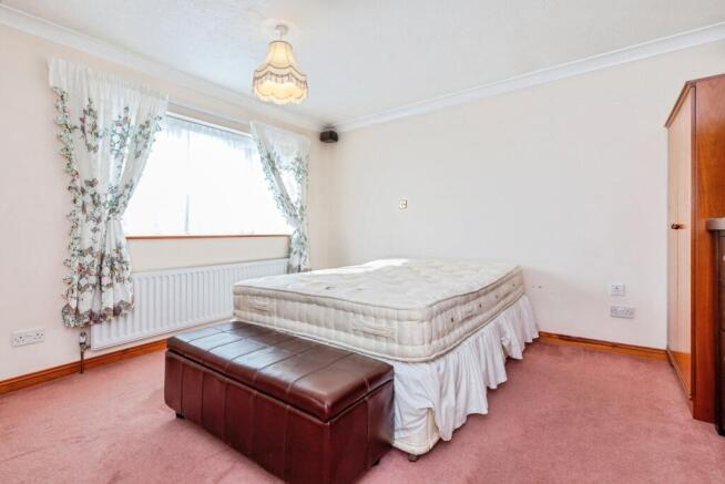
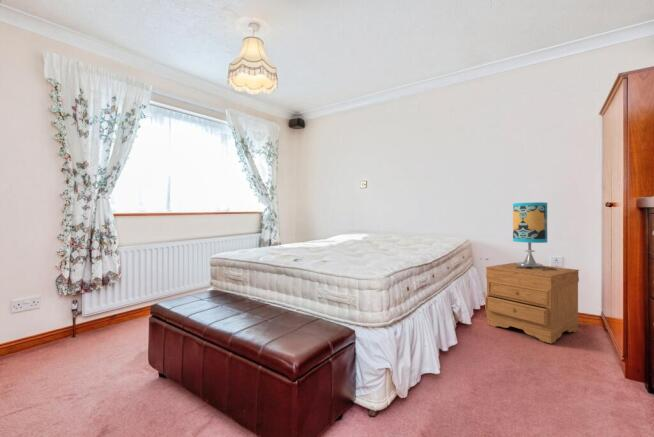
+ table lamp (533, 234)
+ nightstand (529, 298)
